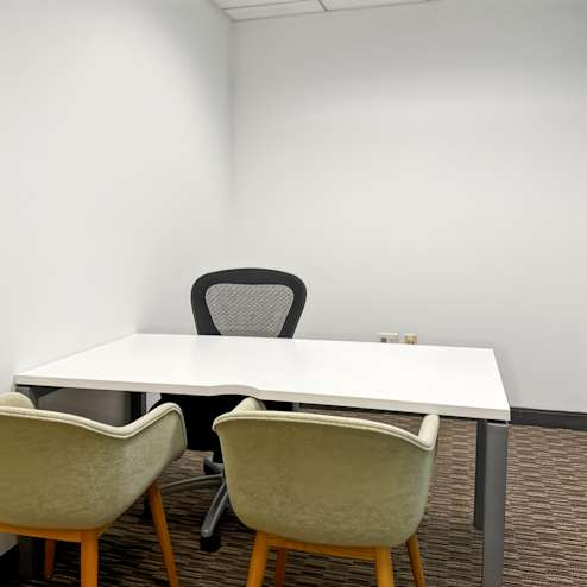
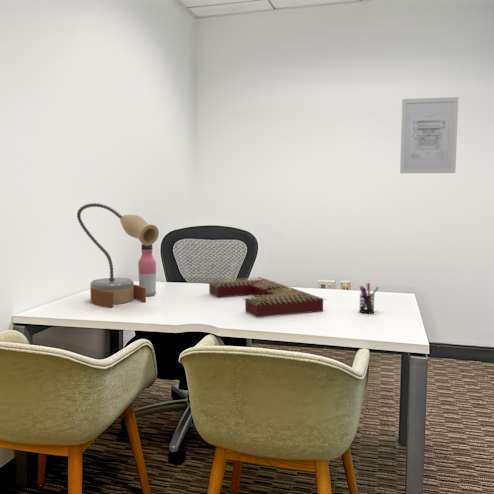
+ wall art (428, 135)
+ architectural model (261, 293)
+ pen holder (368, 297)
+ water bottle (147, 269)
+ table lamp (110, 257)
